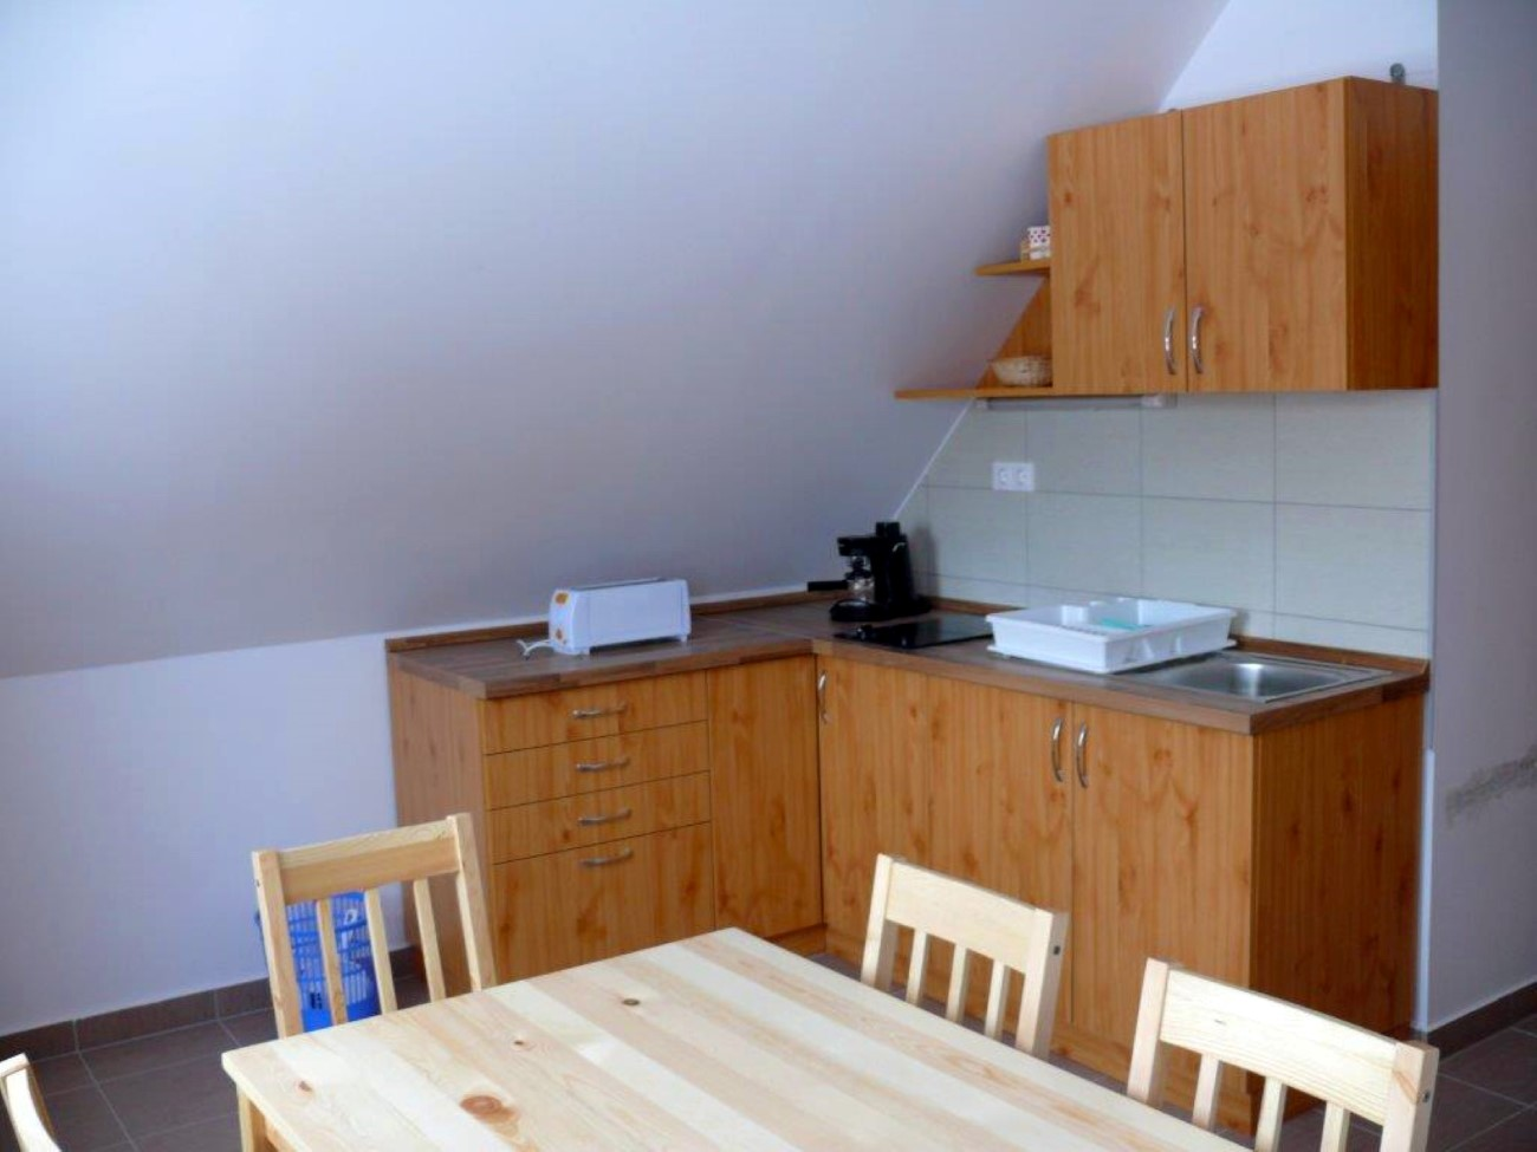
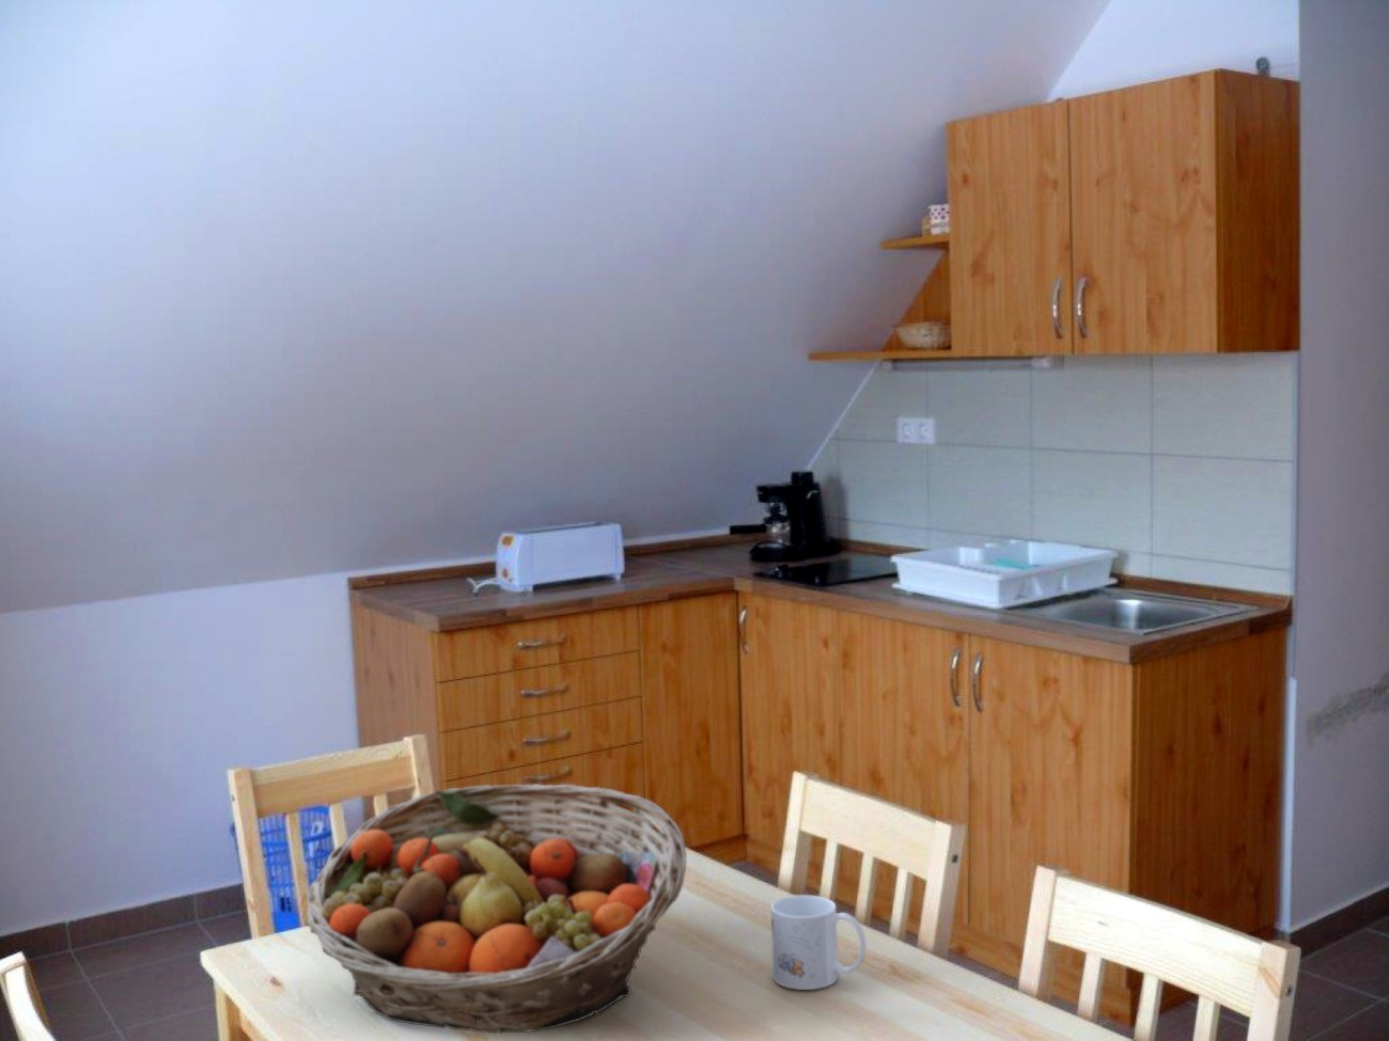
+ mug (818, 943)
+ fruit basket (498, 900)
